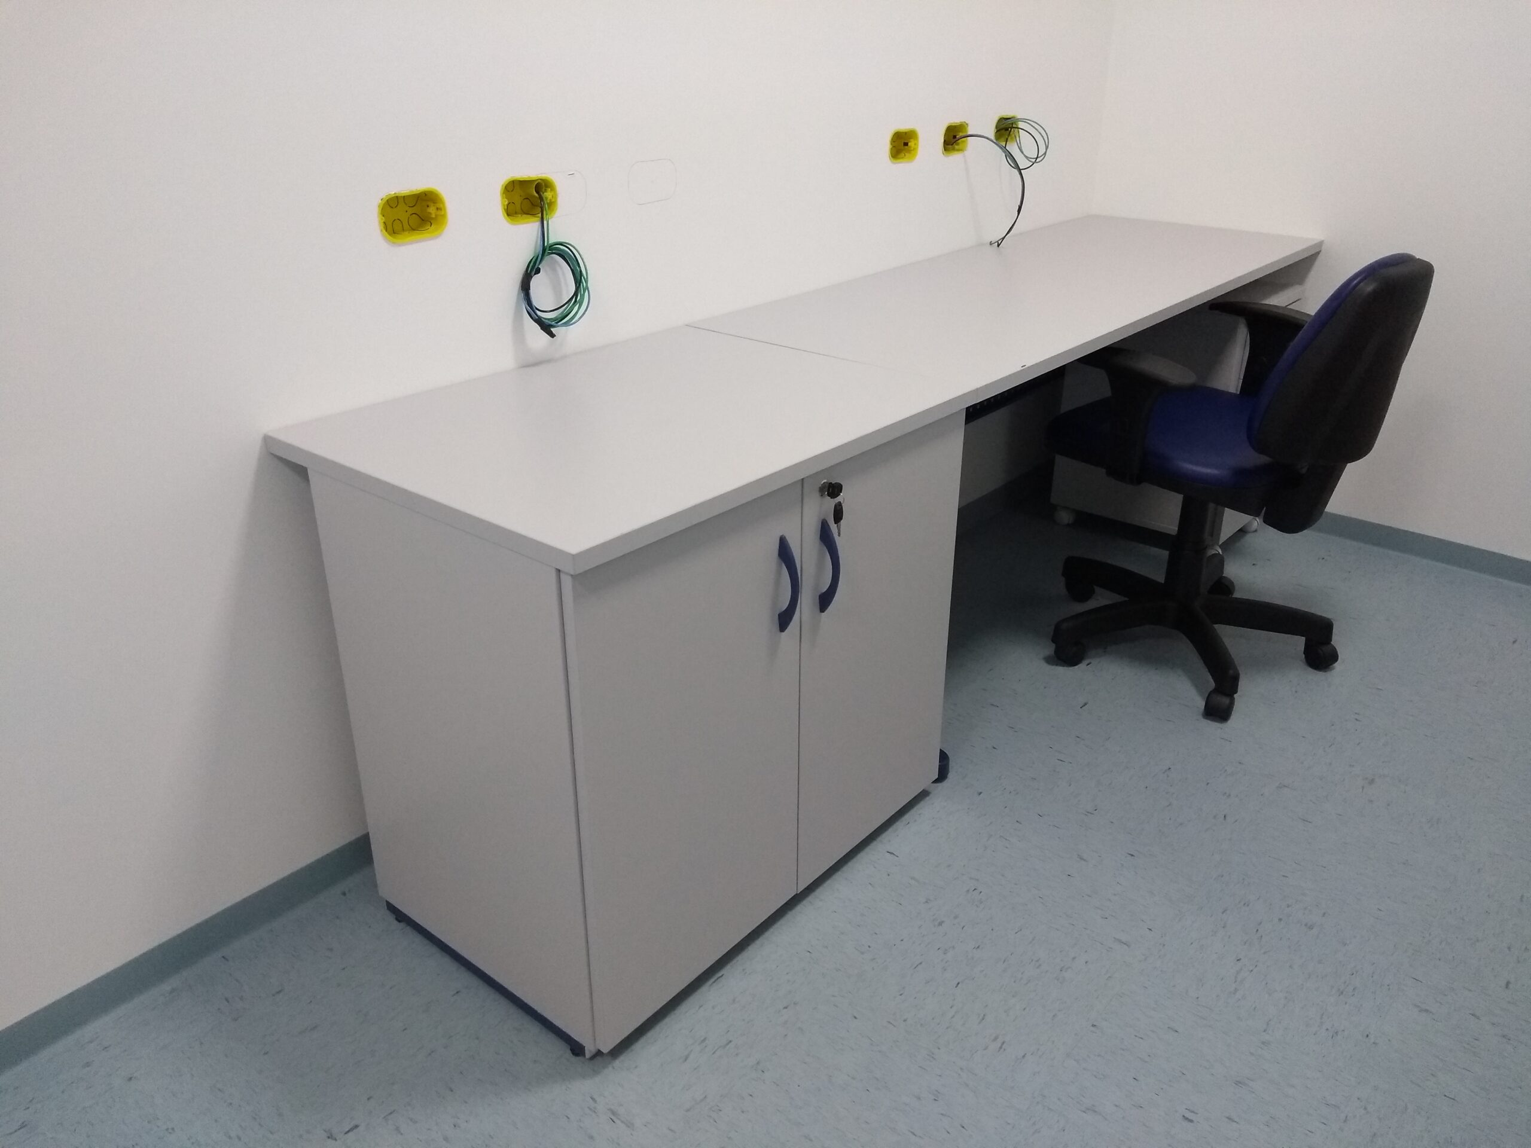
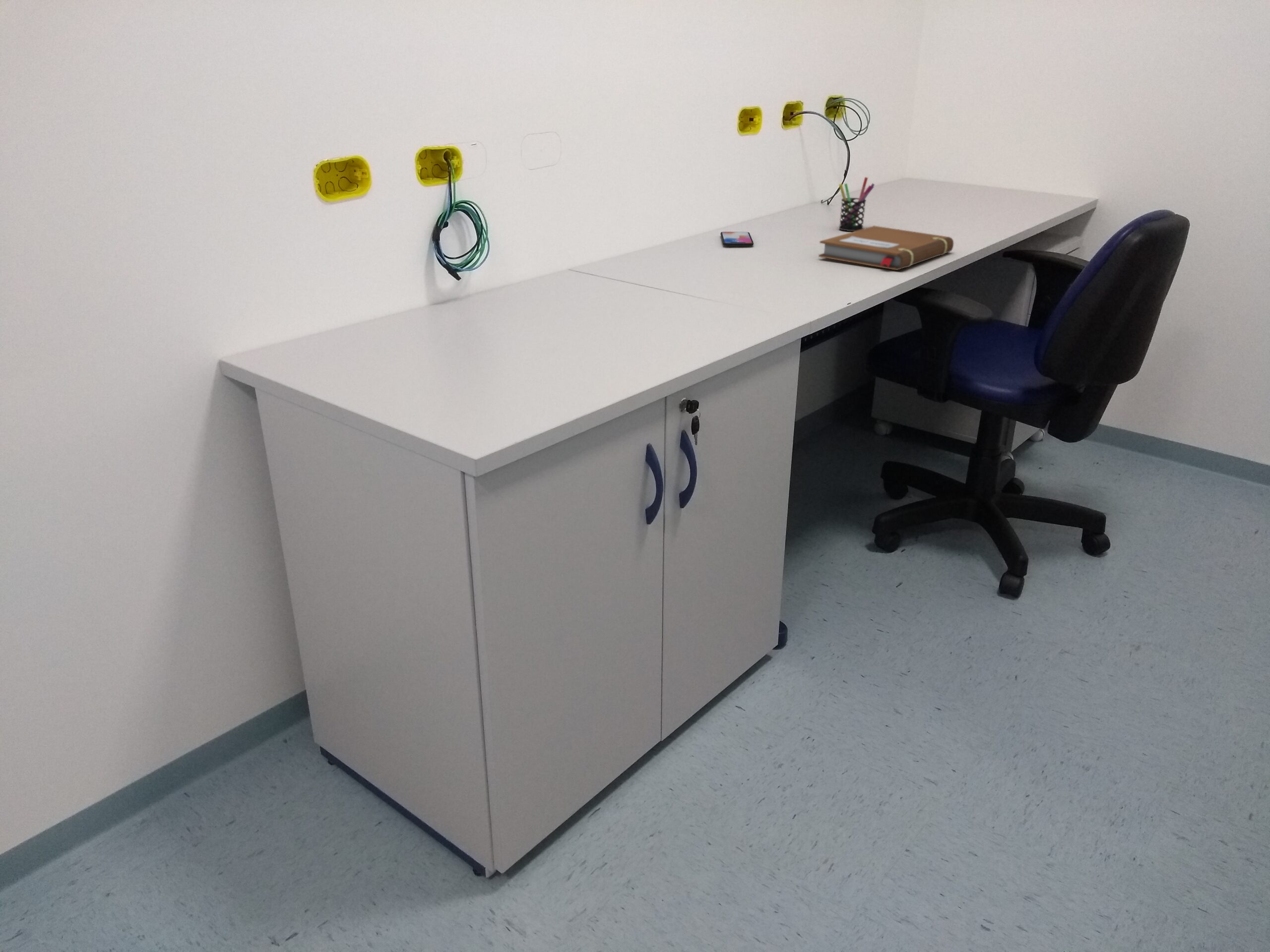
+ pen holder (853, 203)
+ smartphone (736, 238)
+ notebook (886, 247)
